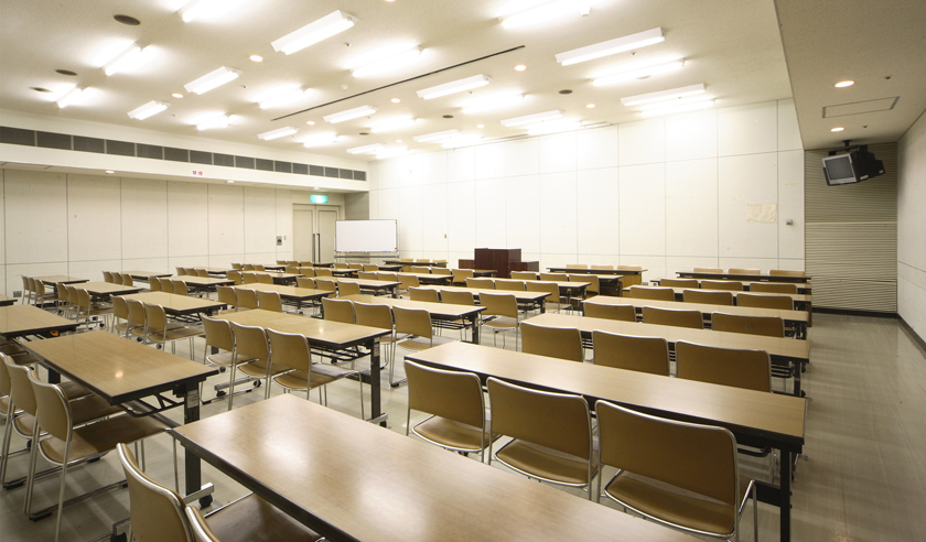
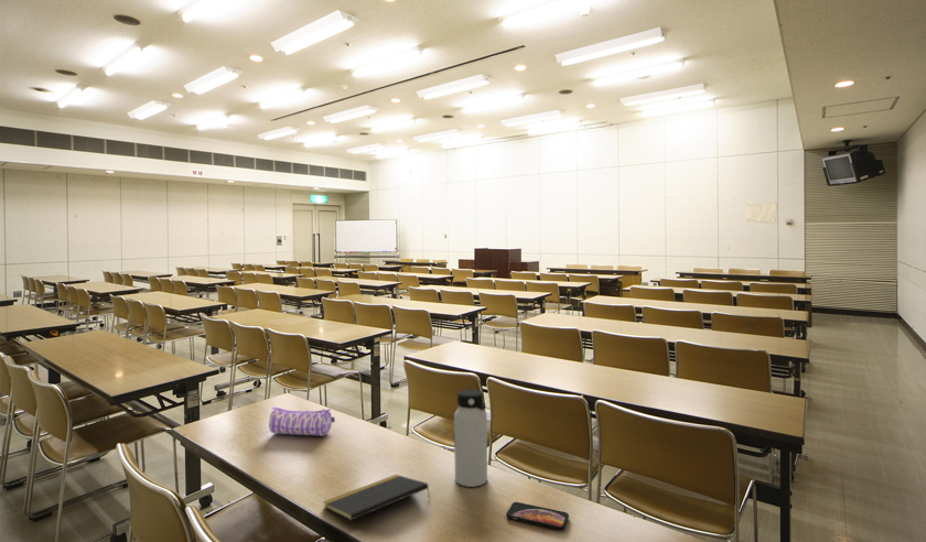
+ notepad (376, 495)
+ smartphone (537, 516)
+ pencil case (301, 421)
+ water bottle (471, 435)
